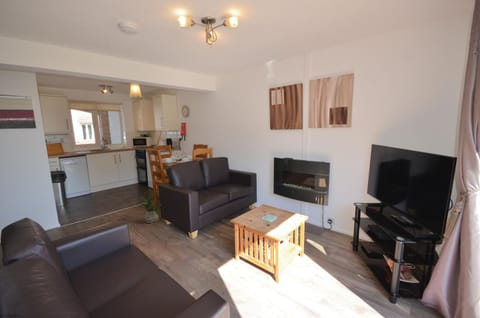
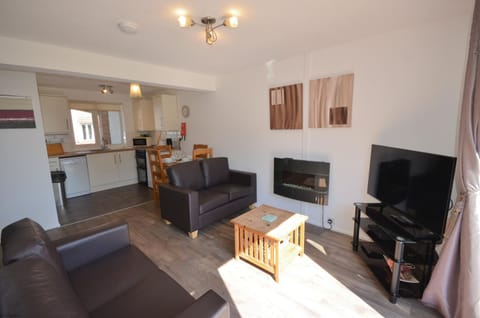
- house plant (150, 205)
